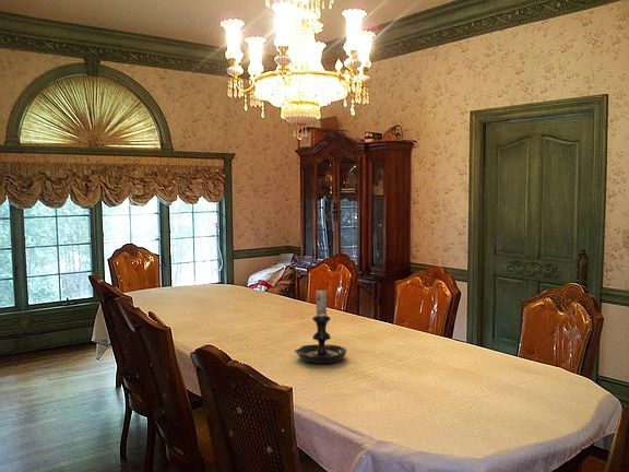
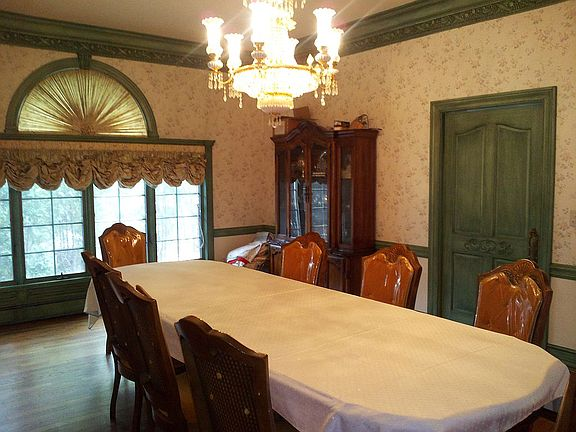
- candle holder (320, 322)
